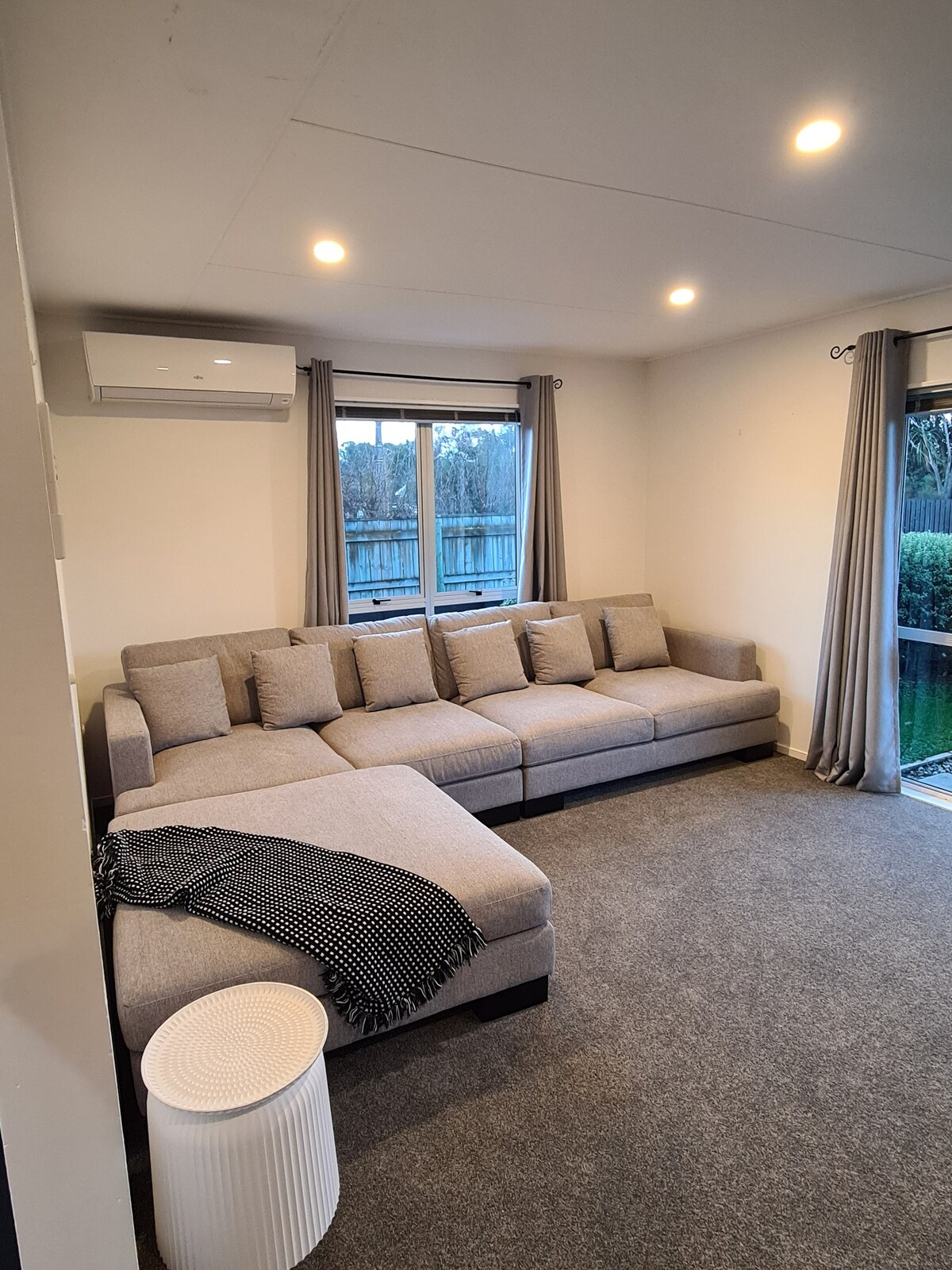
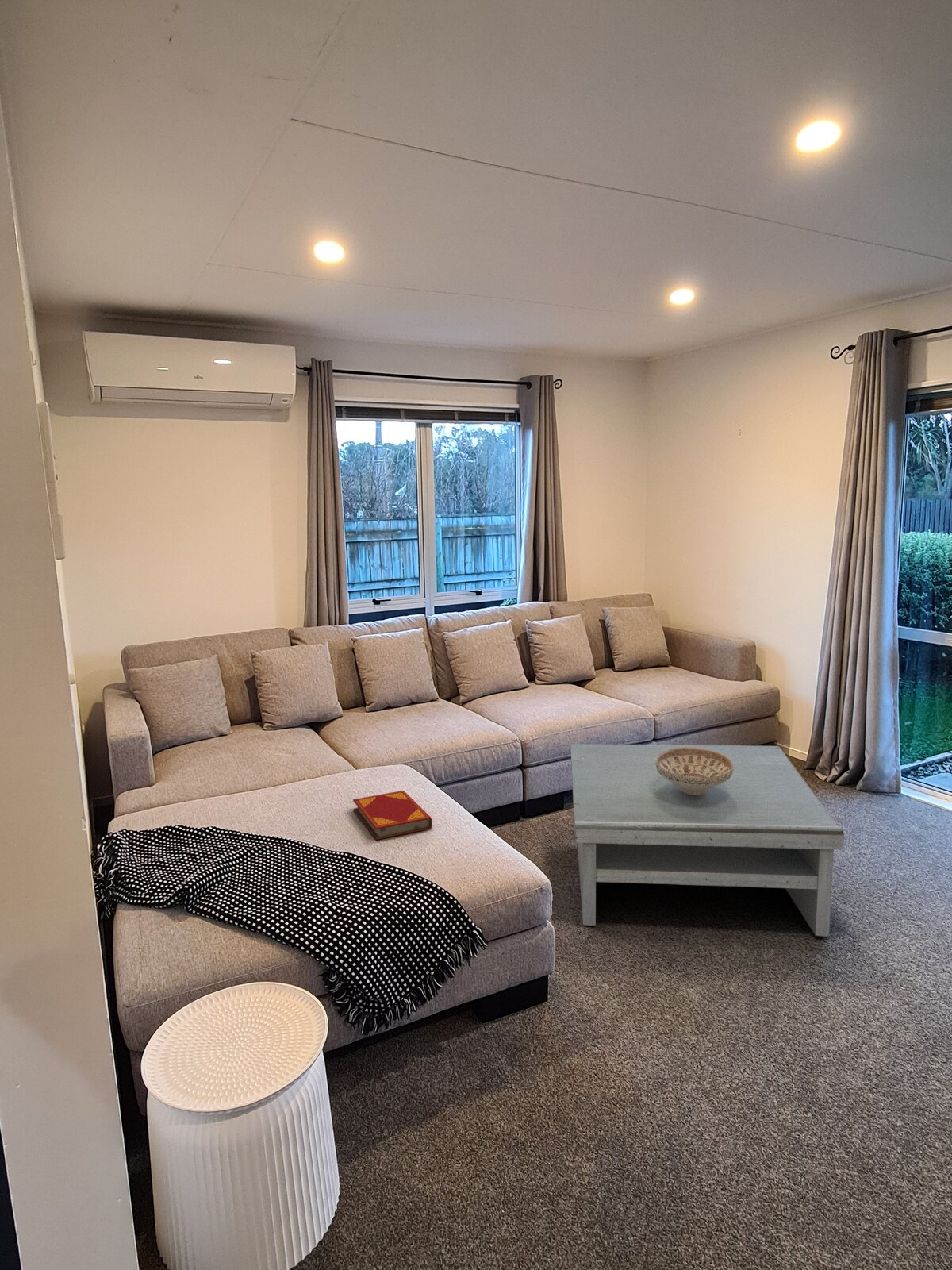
+ coffee table (687, 829)
+ decorative bowl (693, 772)
+ hardback book (391, 813)
